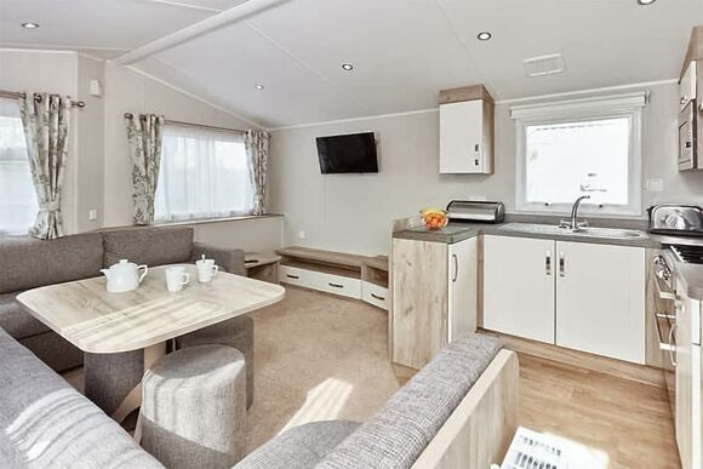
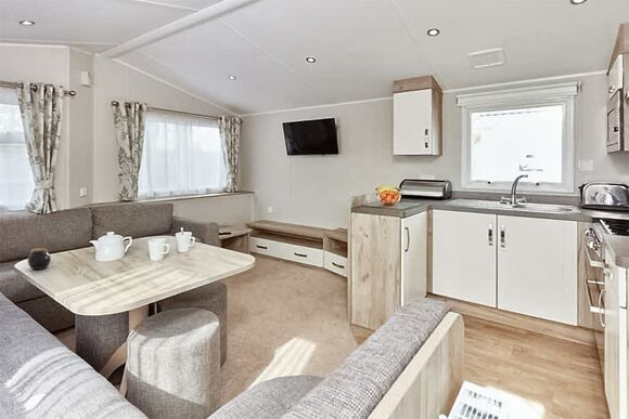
+ jar (39, 258)
